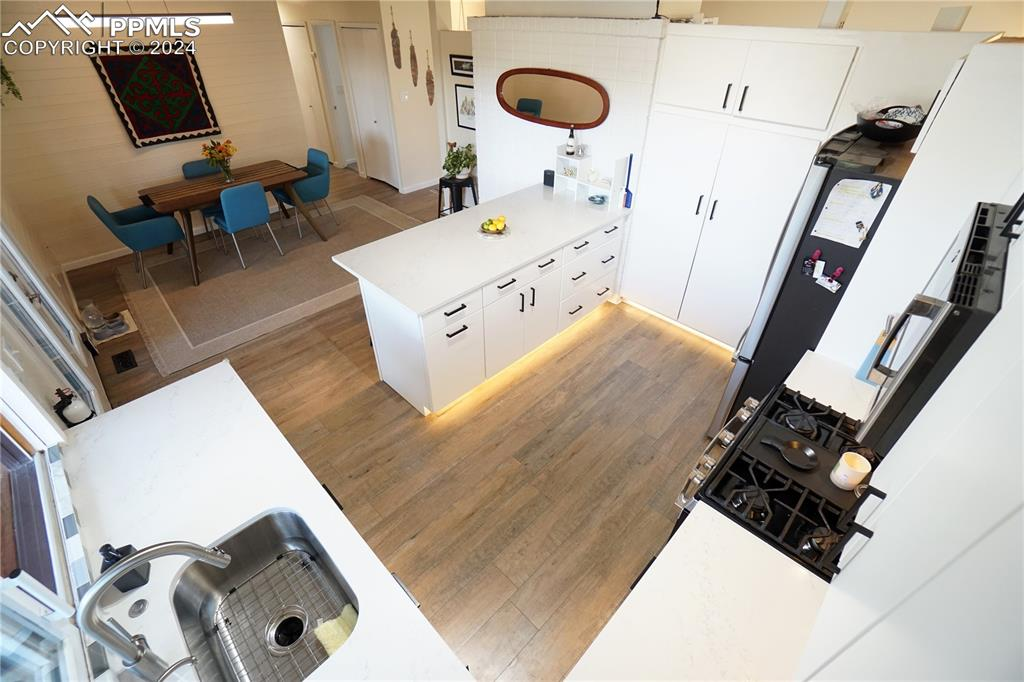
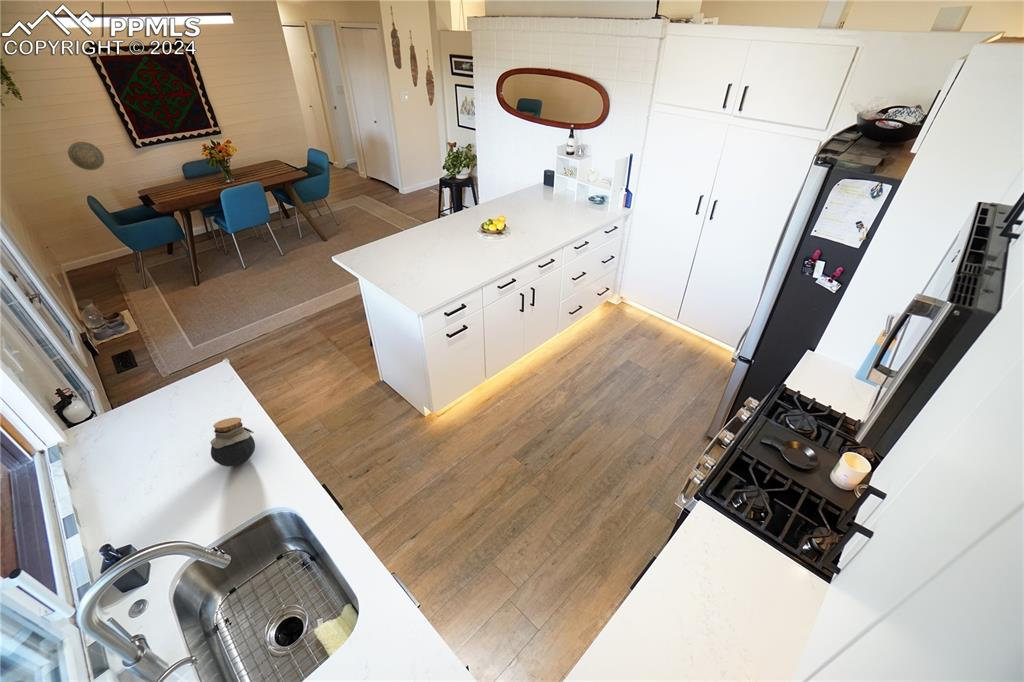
+ decorative plate (86, 156)
+ jar (233, 441)
